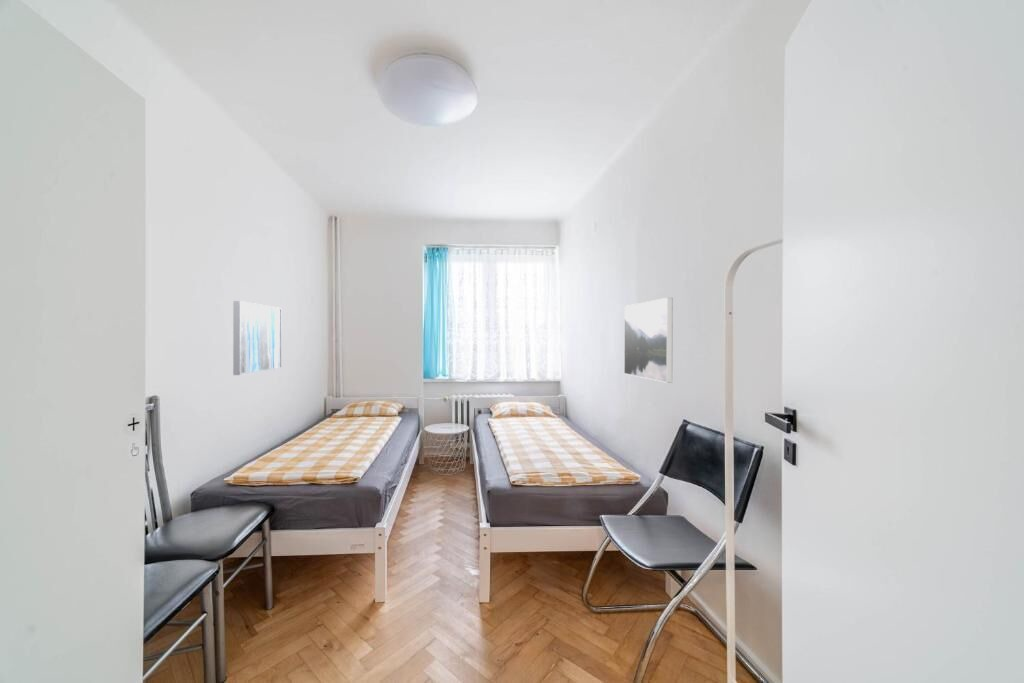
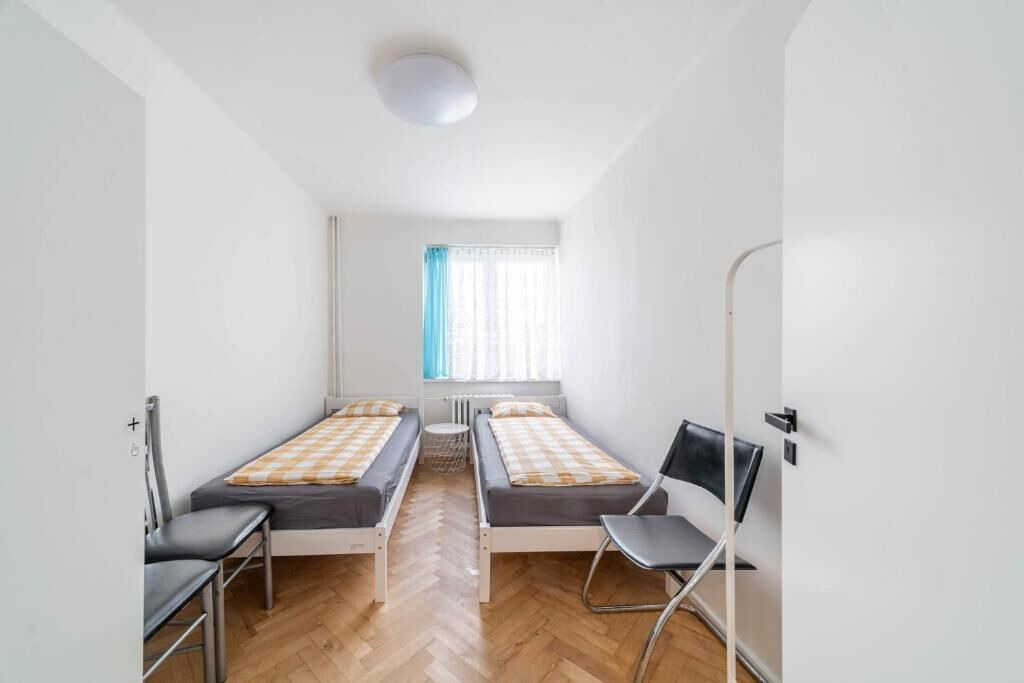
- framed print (645, 340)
- wall art (260, 338)
